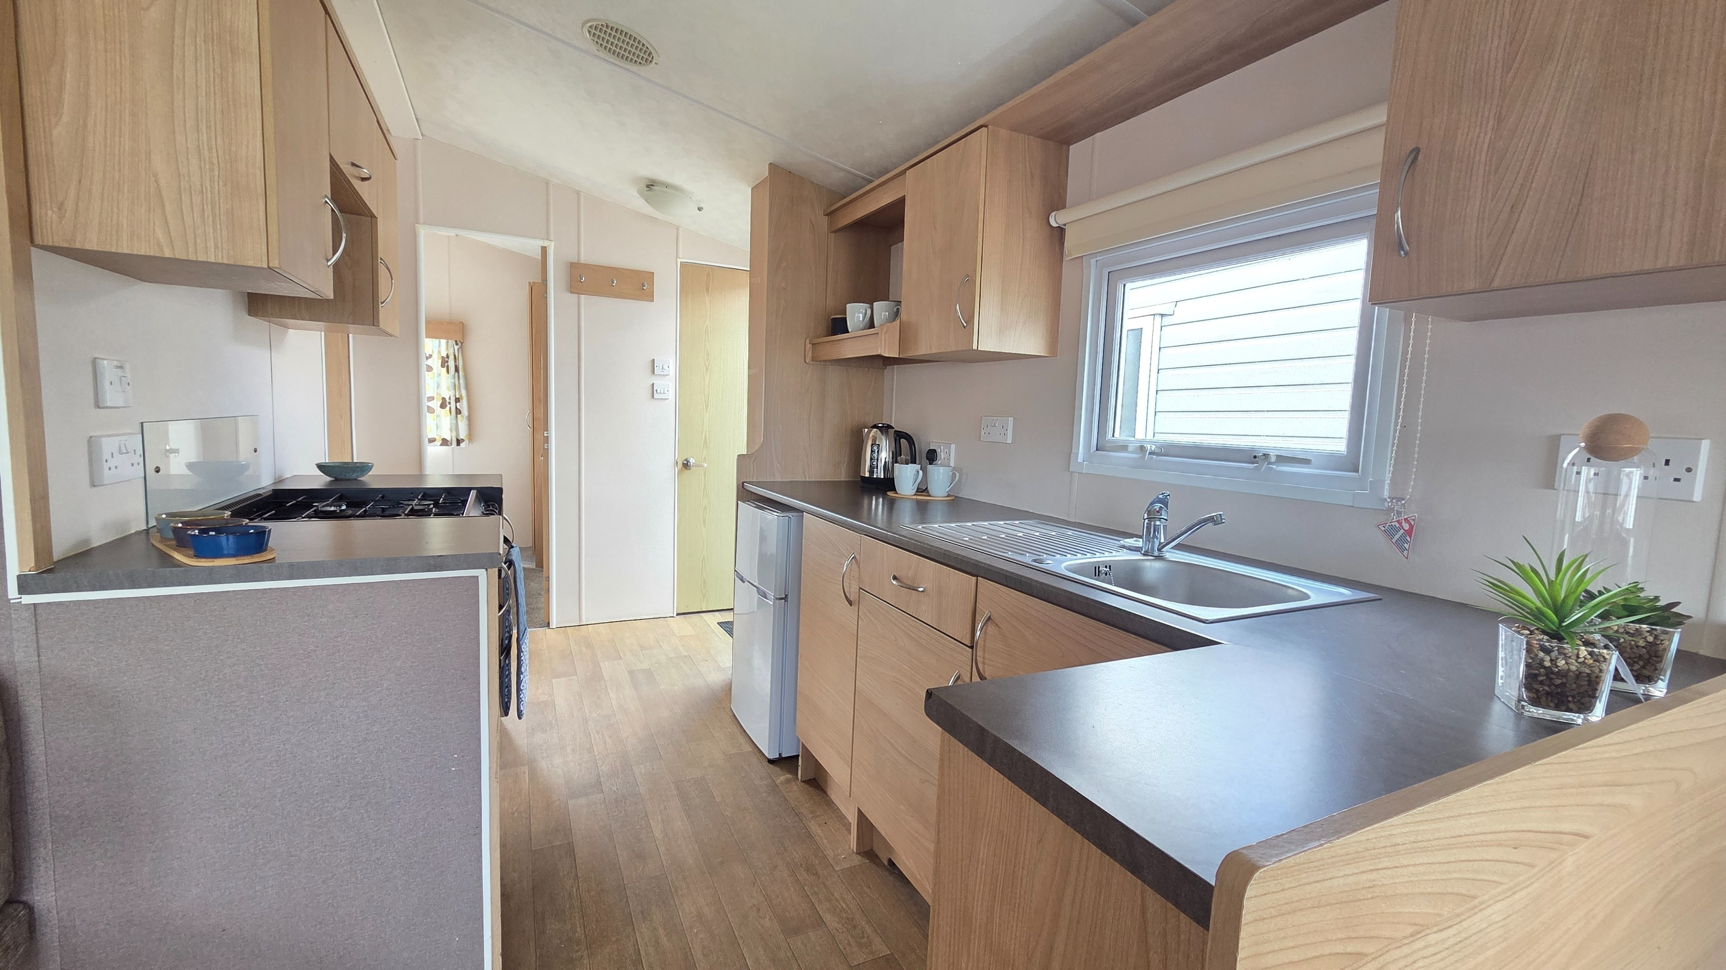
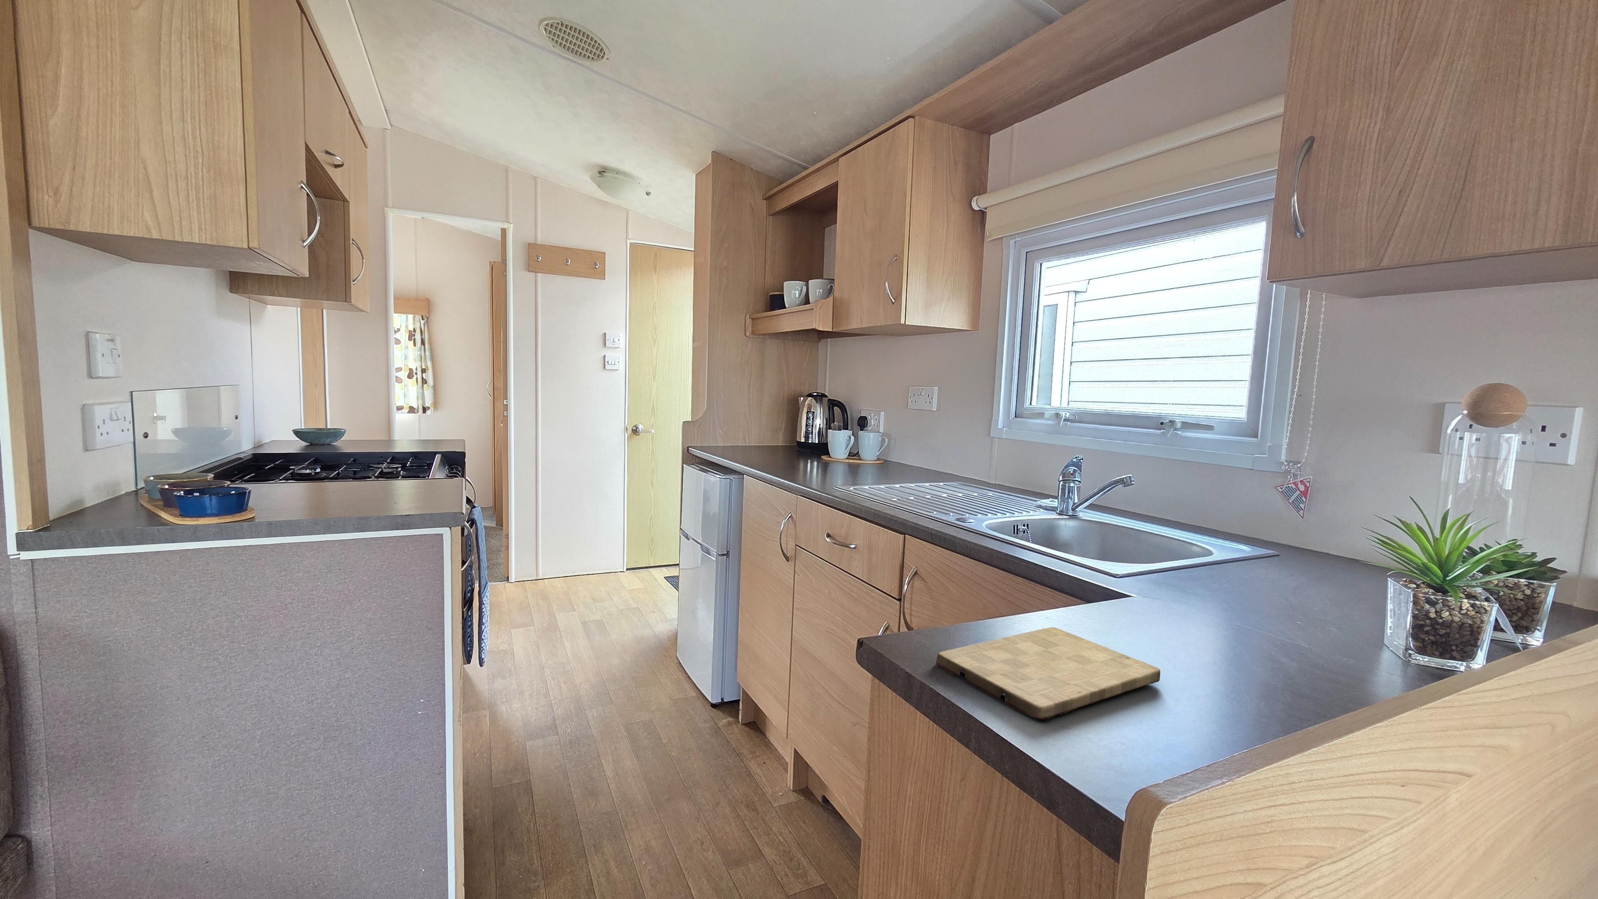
+ cutting board (1047, 665)
